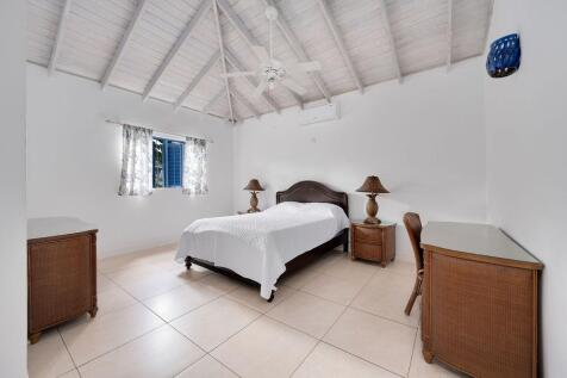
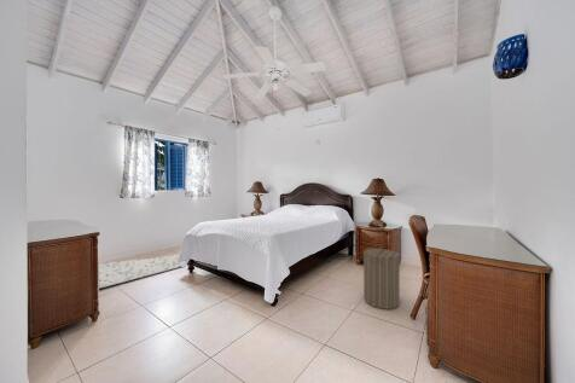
+ rug (152, 261)
+ laundry hamper (381, 272)
